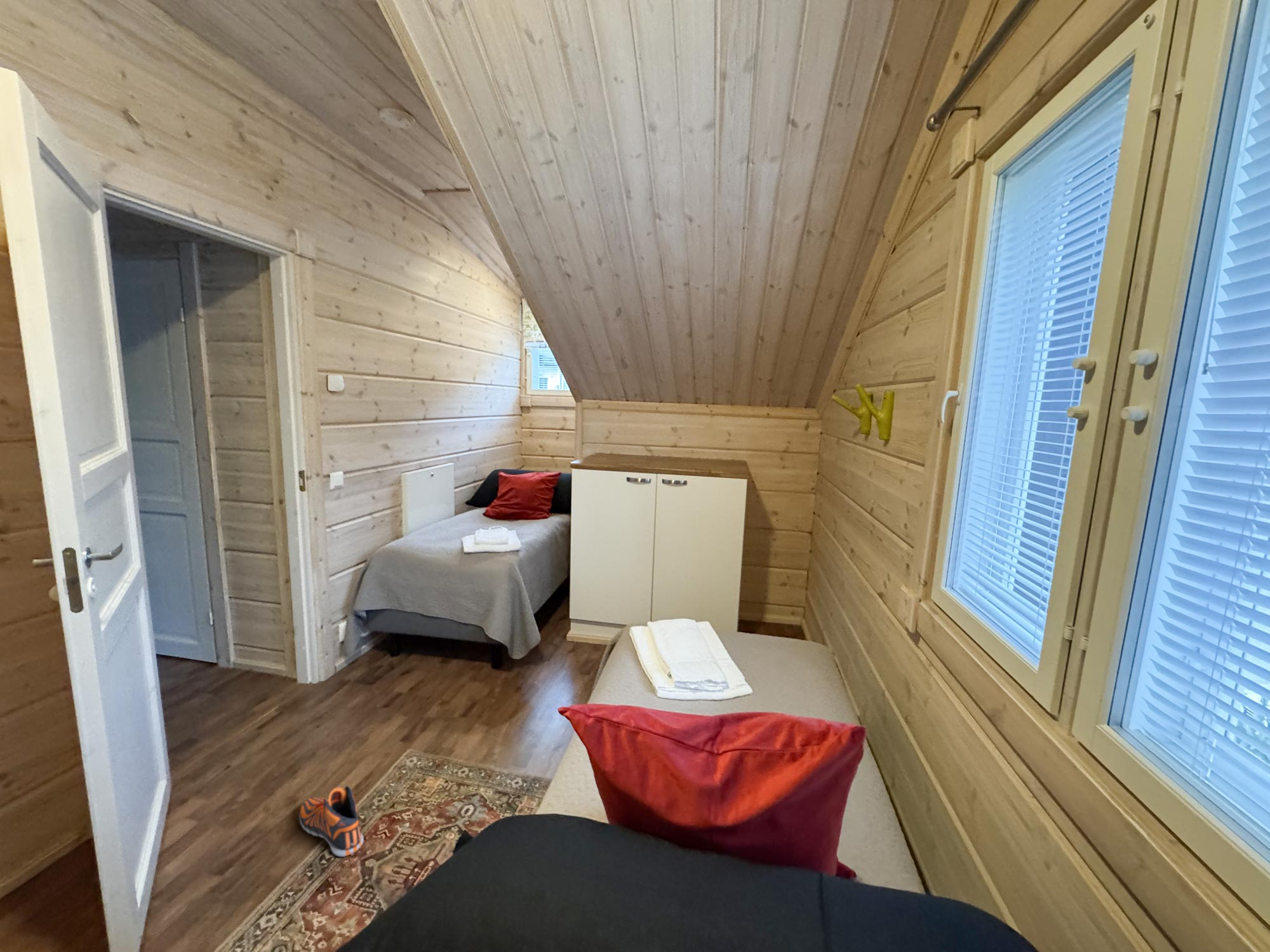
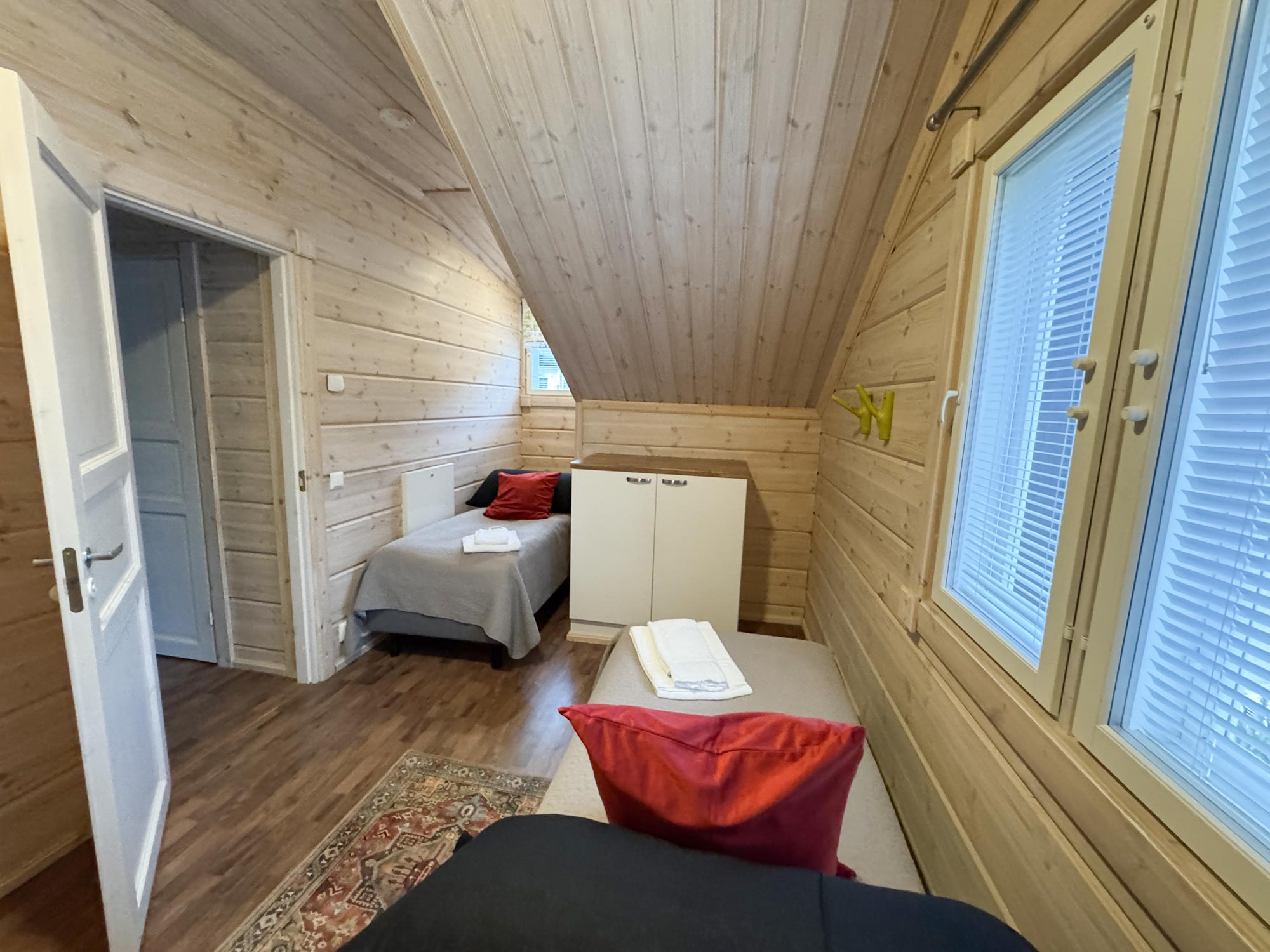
- sneaker (332, 807)
